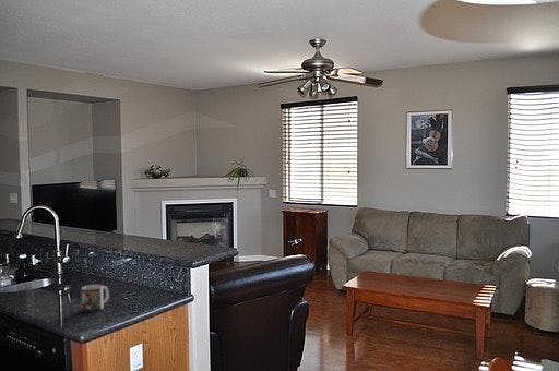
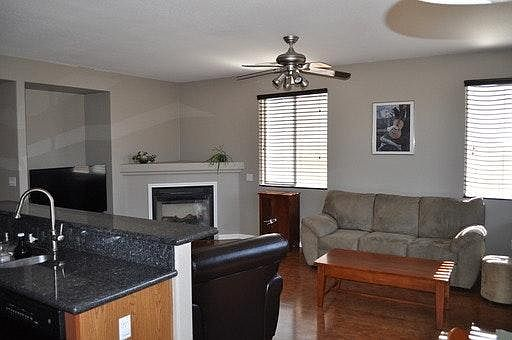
- mug (96, 296)
